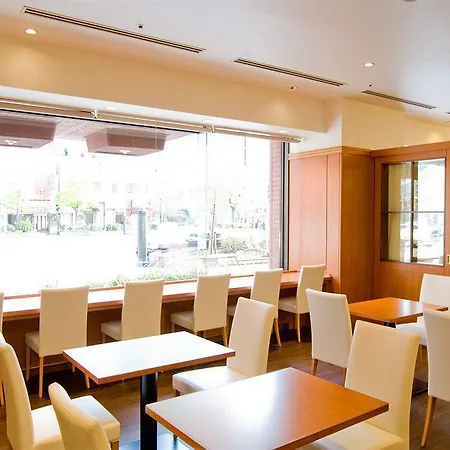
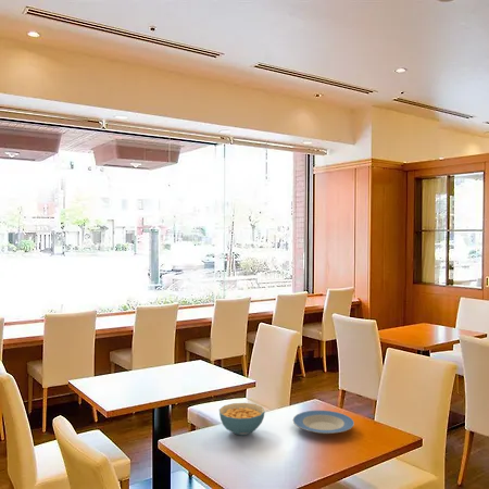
+ cereal bowl (241, 421)
+ plate (323, 424)
